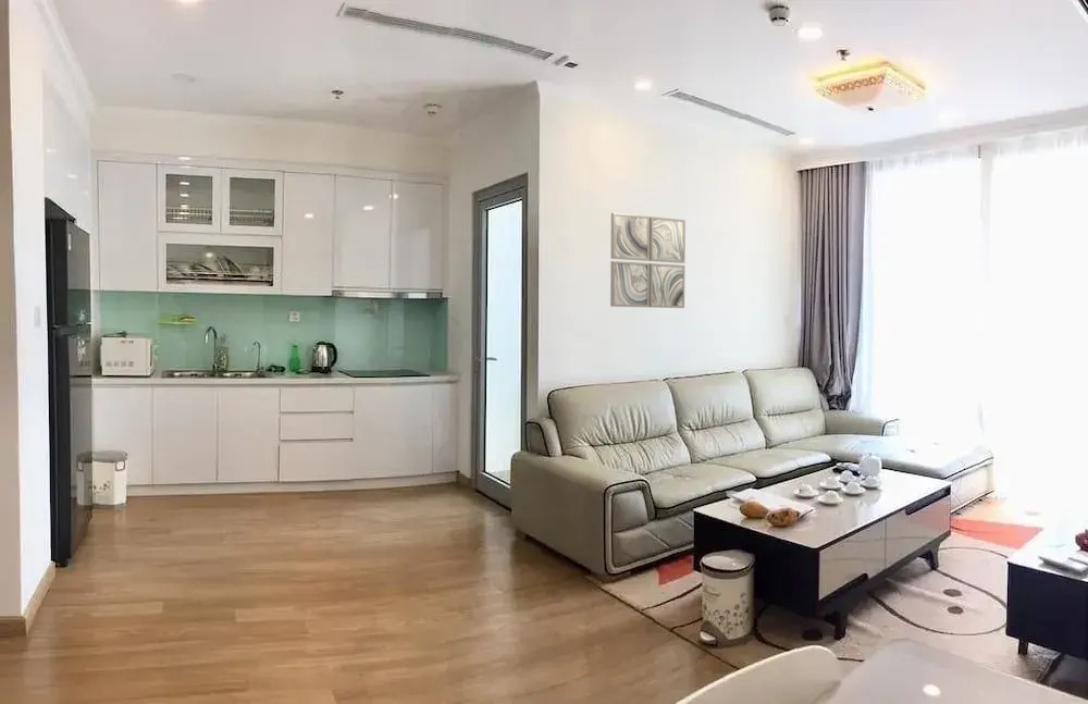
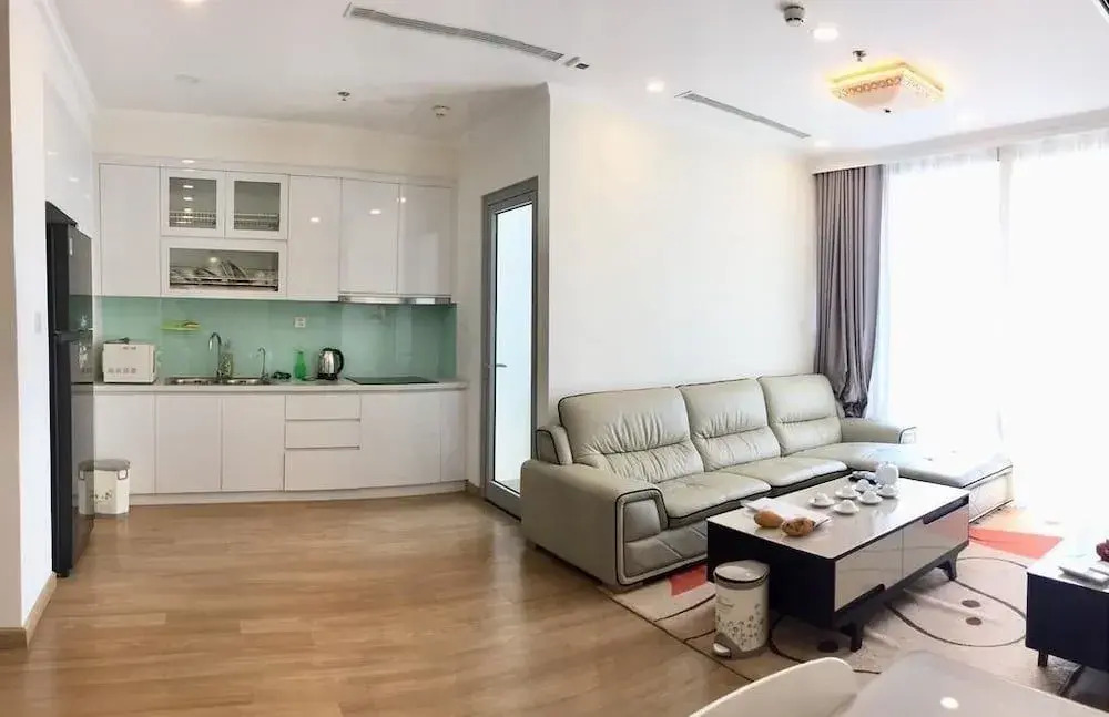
- wall art (648, 260)
